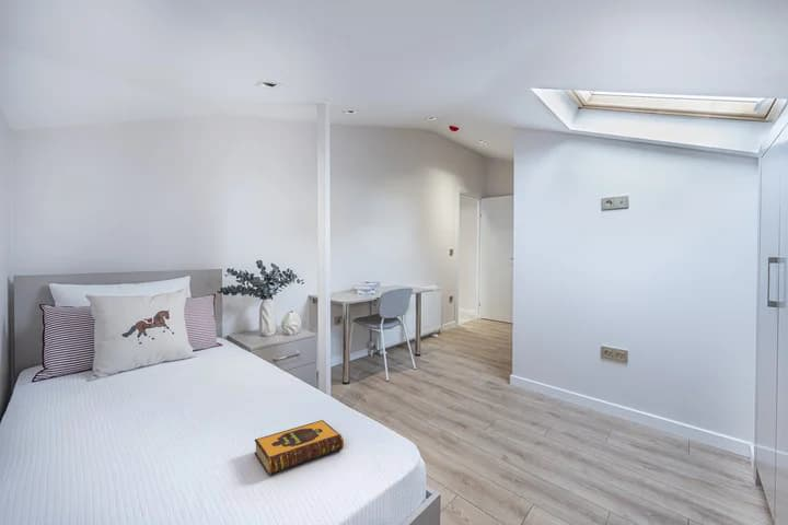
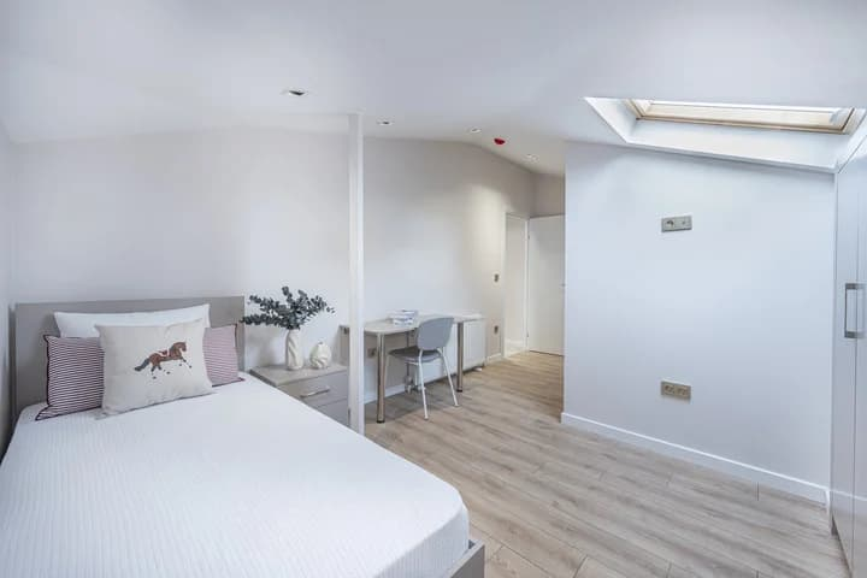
- hardback book (299, 445)
